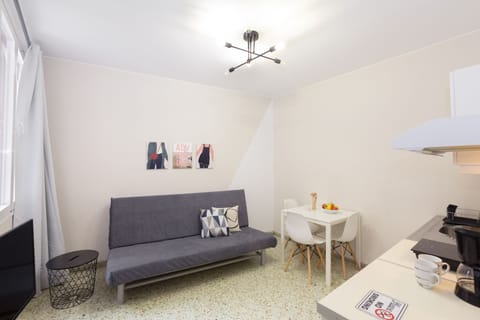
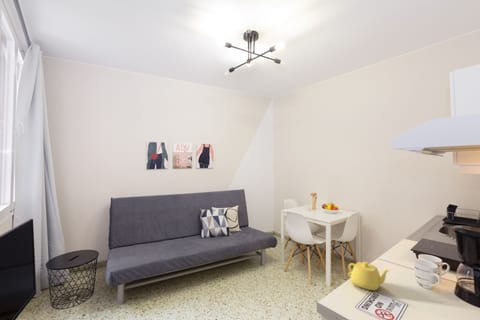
+ teapot (368, 274)
